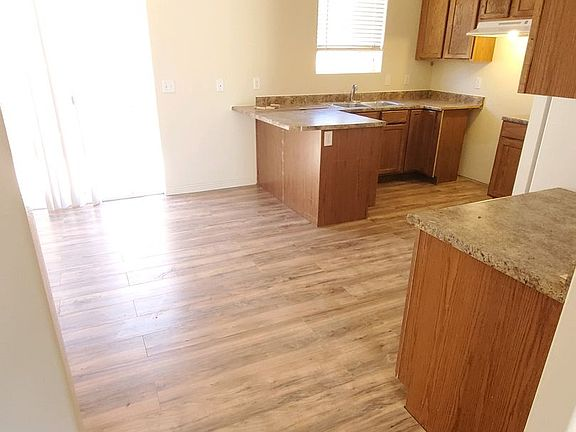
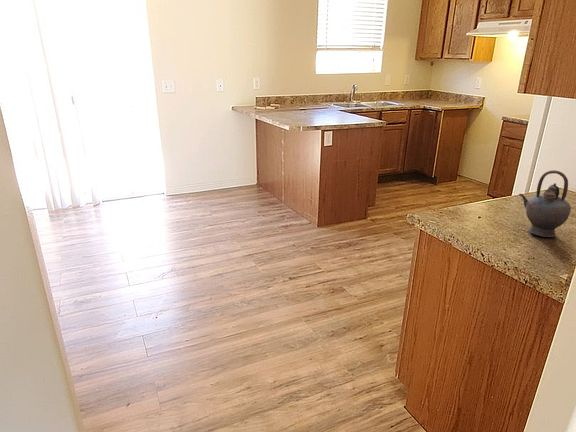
+ teapot (544, 201)
